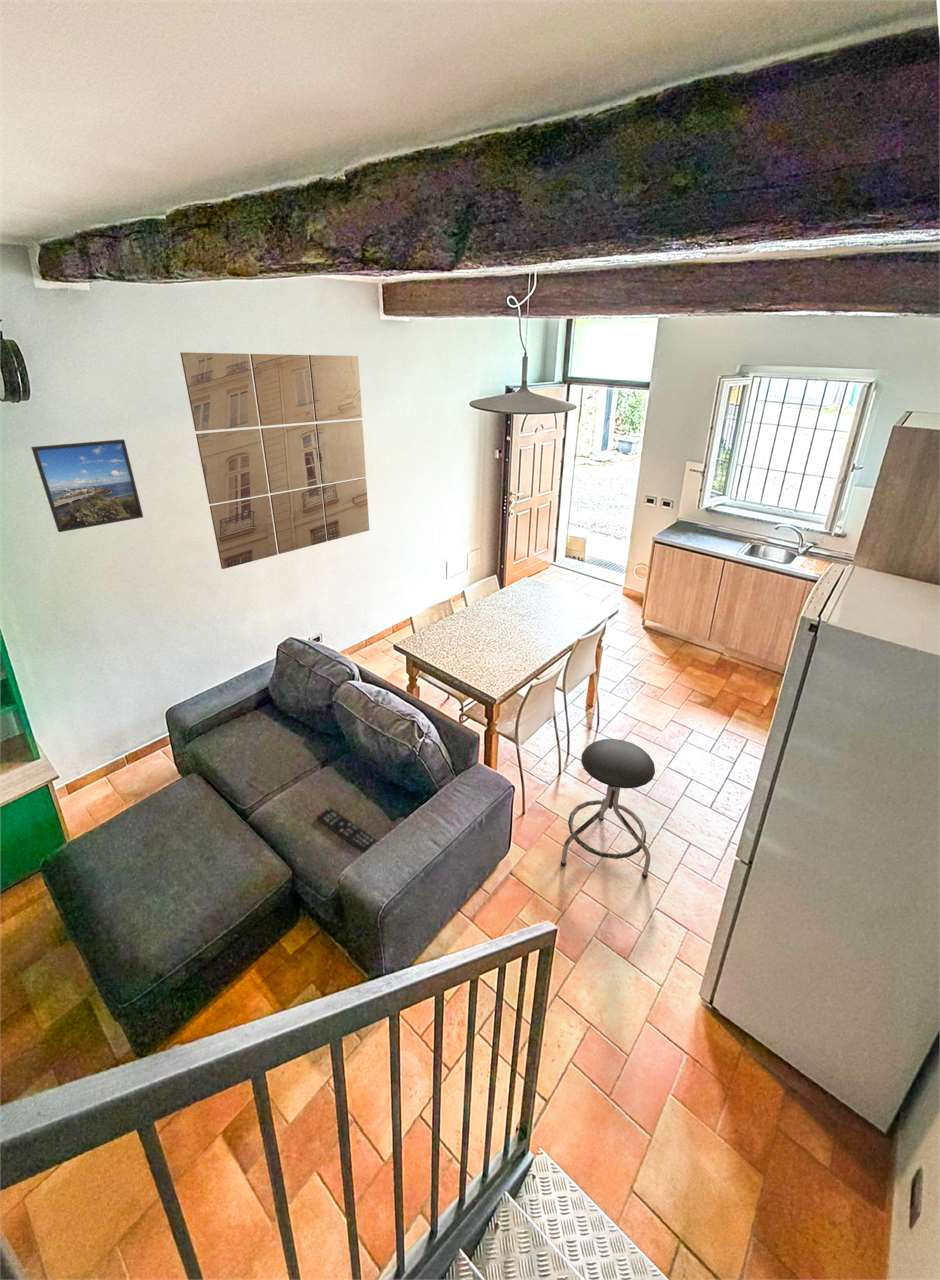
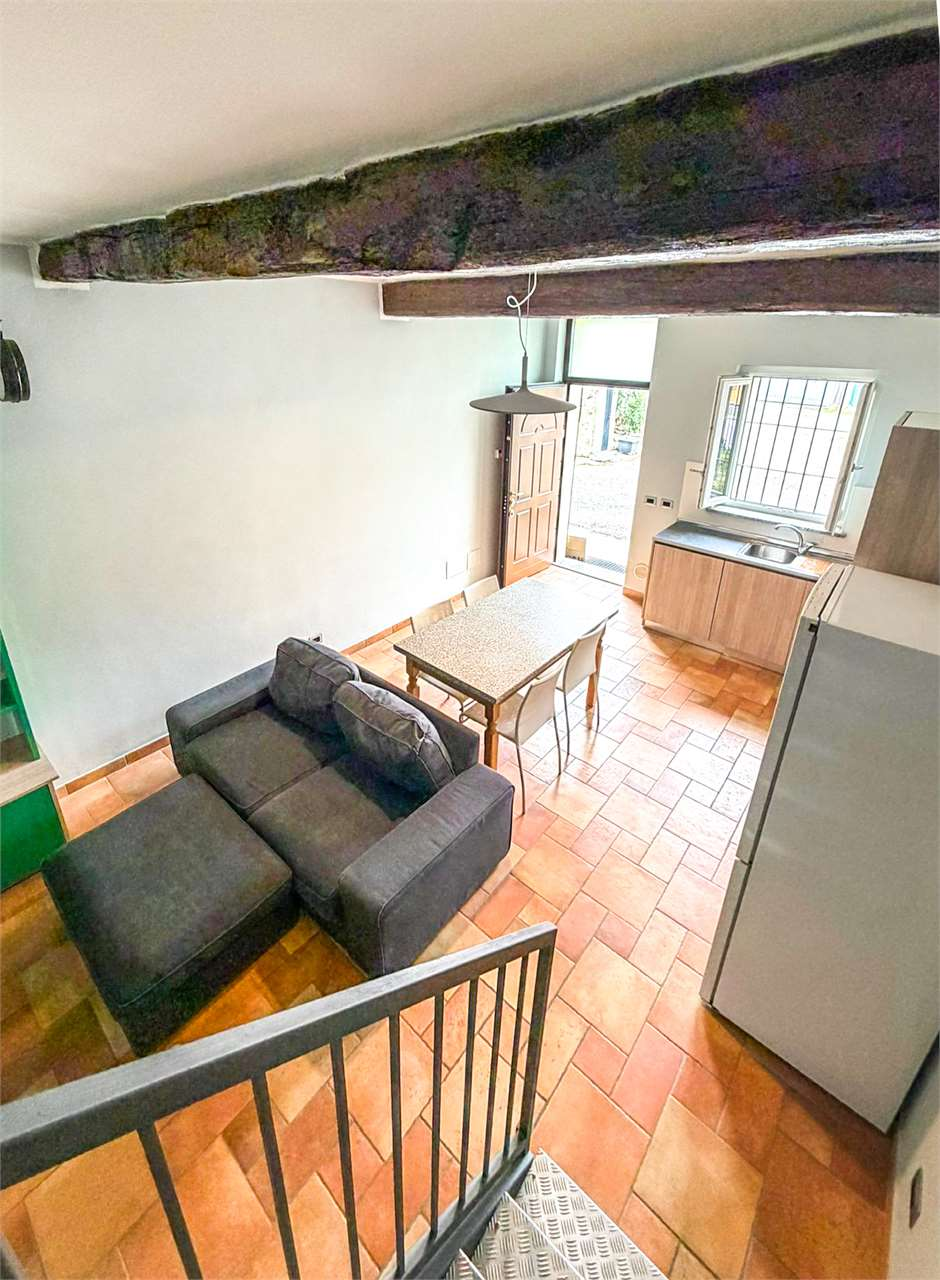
- remote control (346, 829)
- wall art (292, 458)
- stool (615, 807)
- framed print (91, 484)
